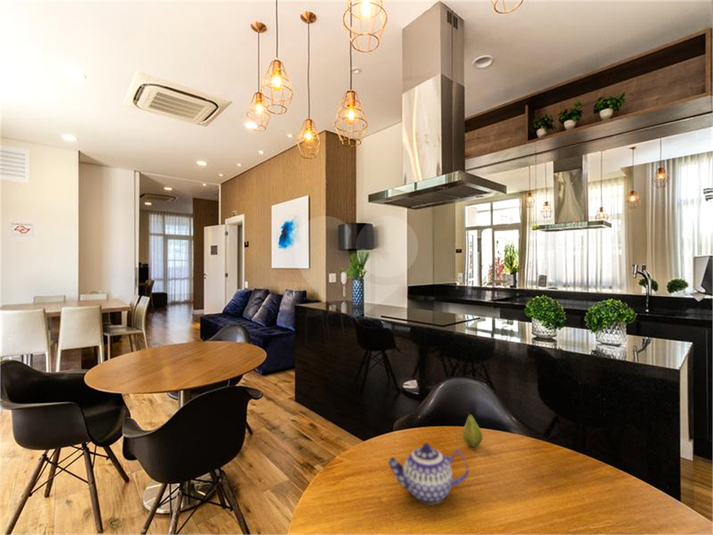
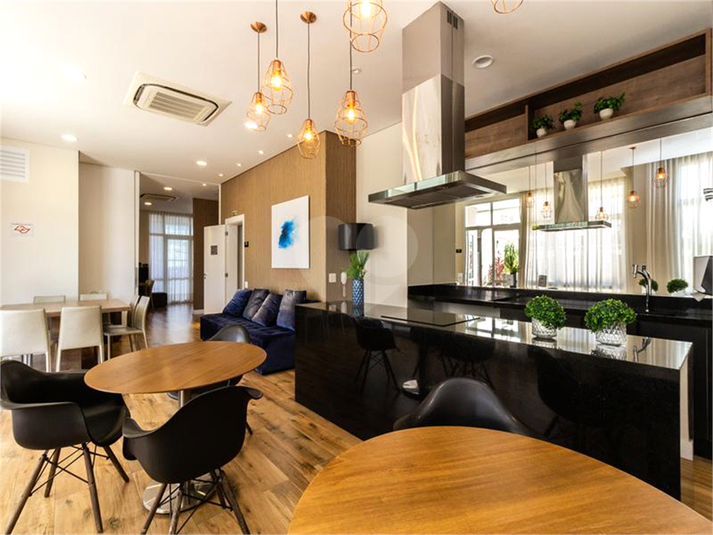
- teapot (428, 468)
- fruit (472, 427)
